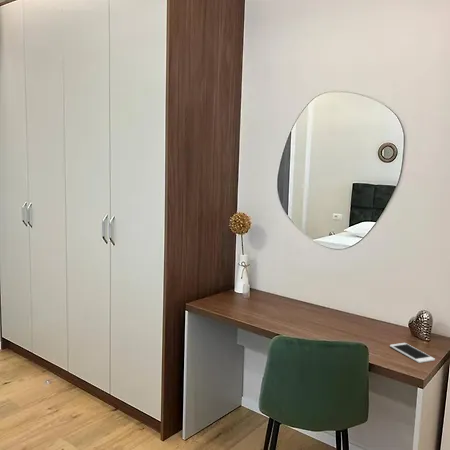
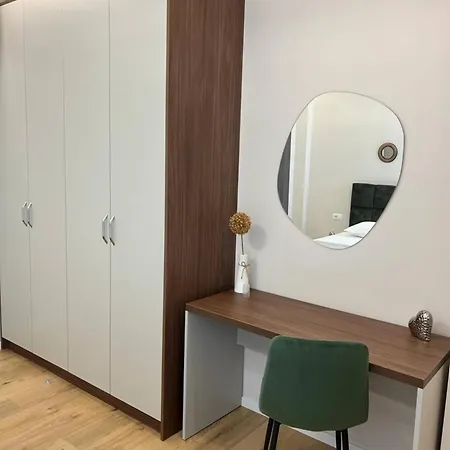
- cell phone (411, 352)
